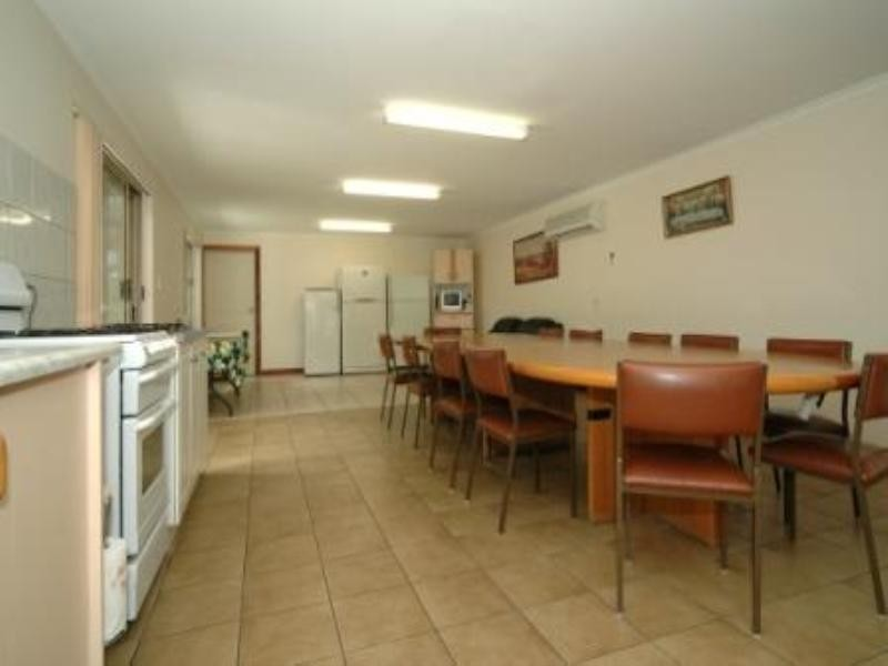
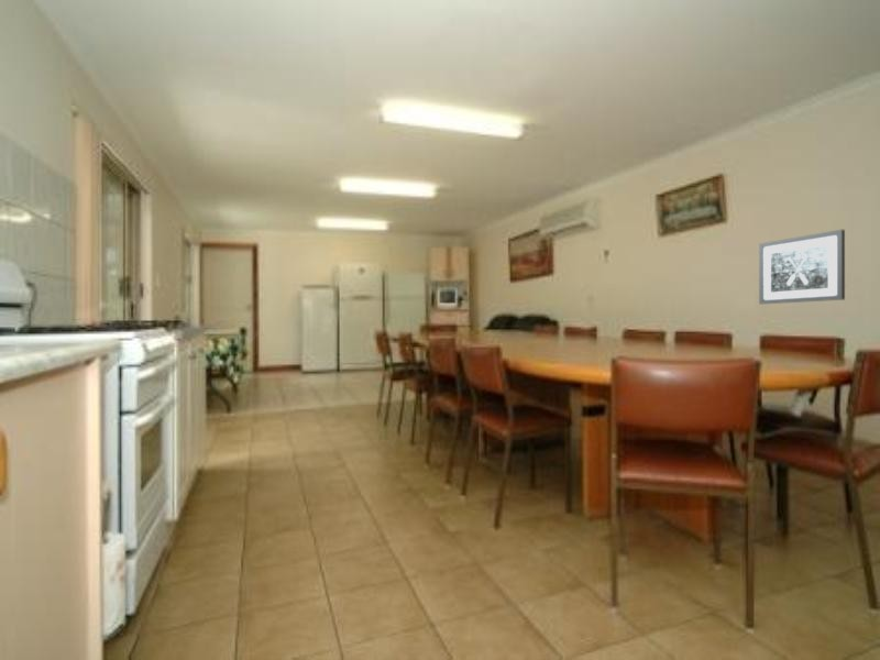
+ wall art (799, 270)
